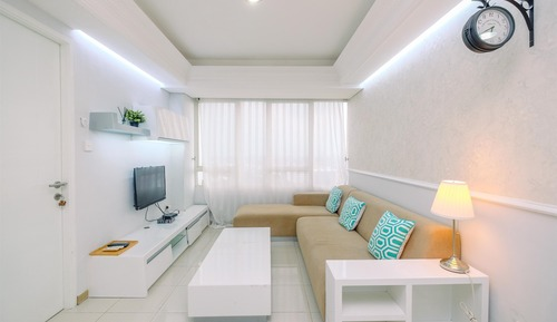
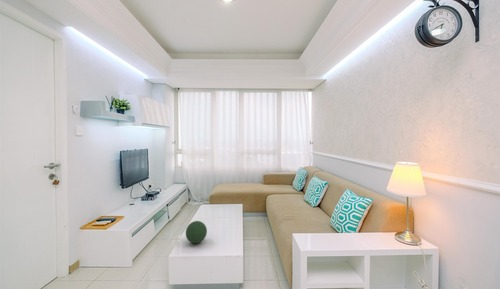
+ decorative orb (196, 231)
